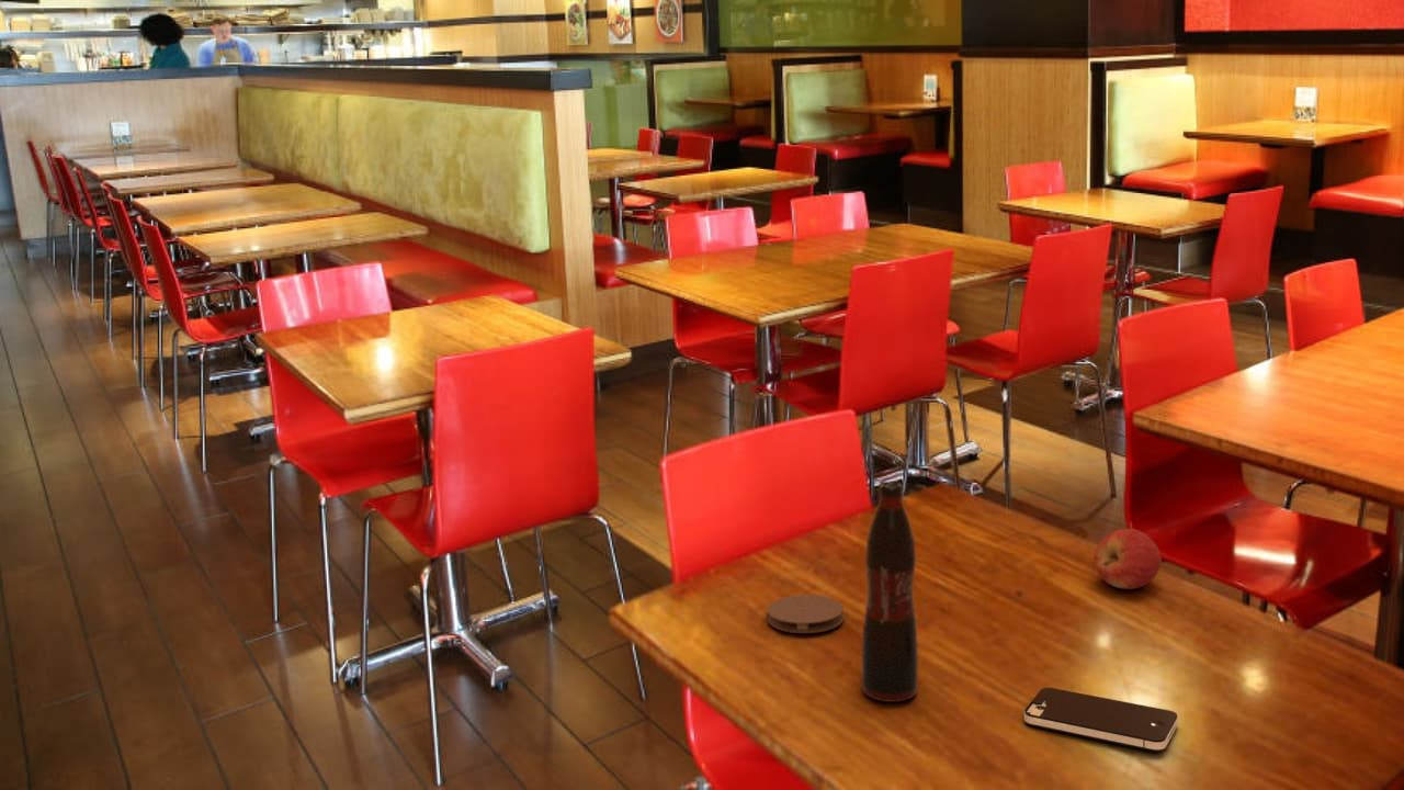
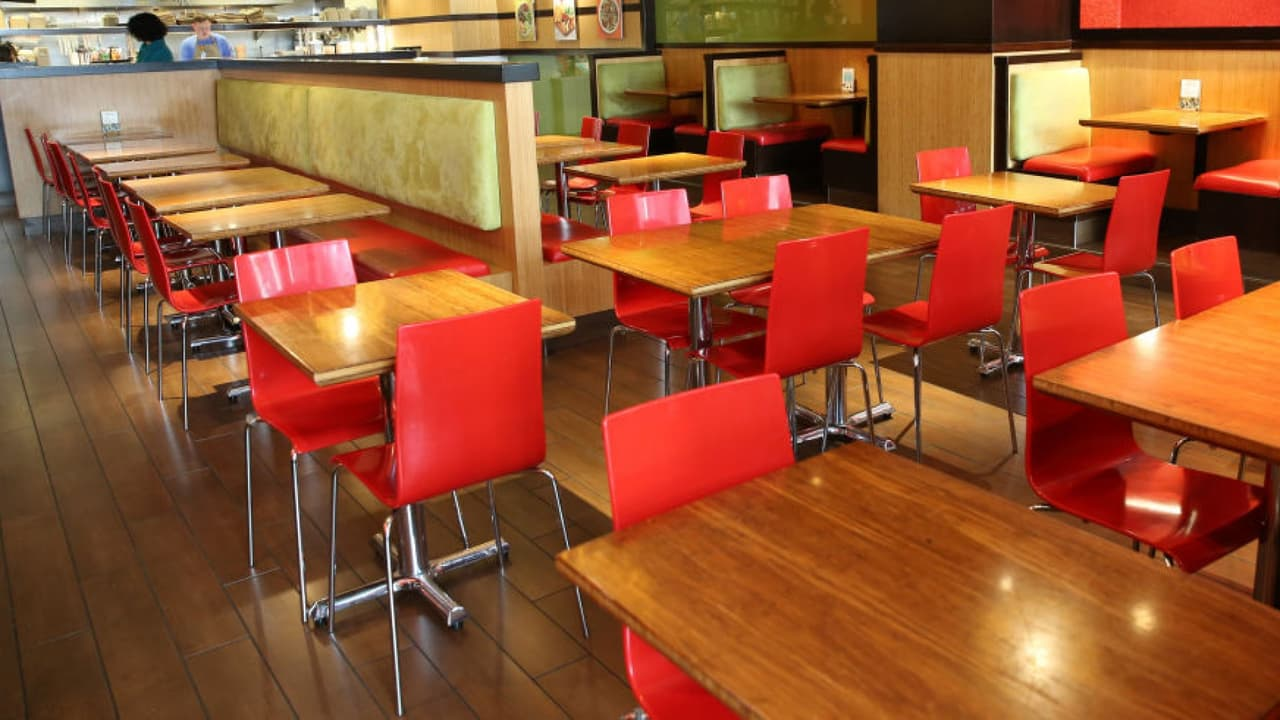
- smartphone (1099, 718)
- apple (1126, 557)
- soda bottle (887, 589)
- coaster (805, 613)
